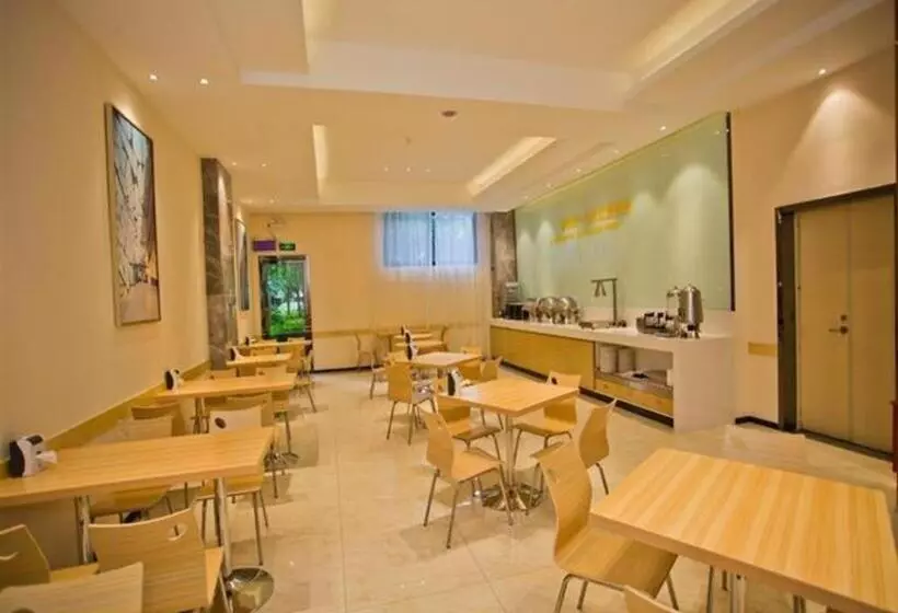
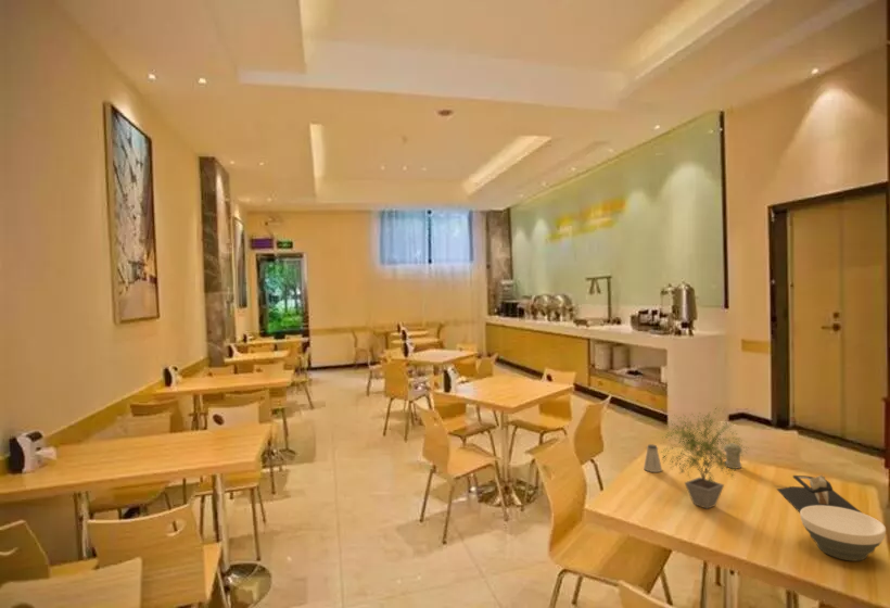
+ saltshaker (652, 457)
+ potted plant (700, 453)
+ bowl (841, 535)
+ napkin holder (816, 489)
+ pepper shaker (733, 454)
